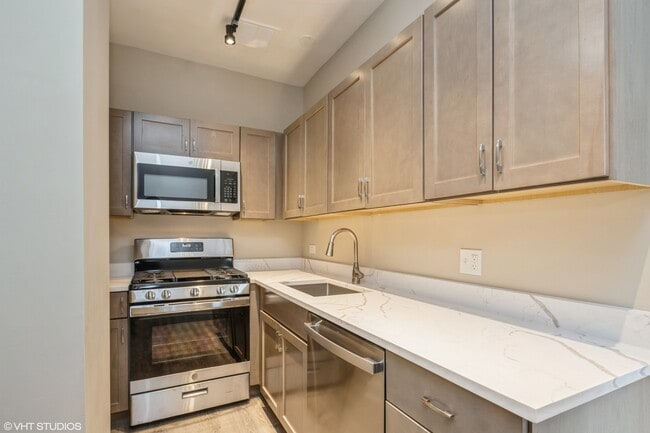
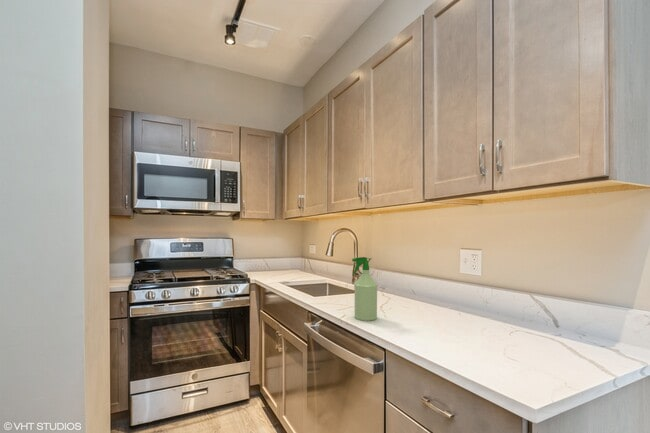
+ spray bottle (365, 287)
